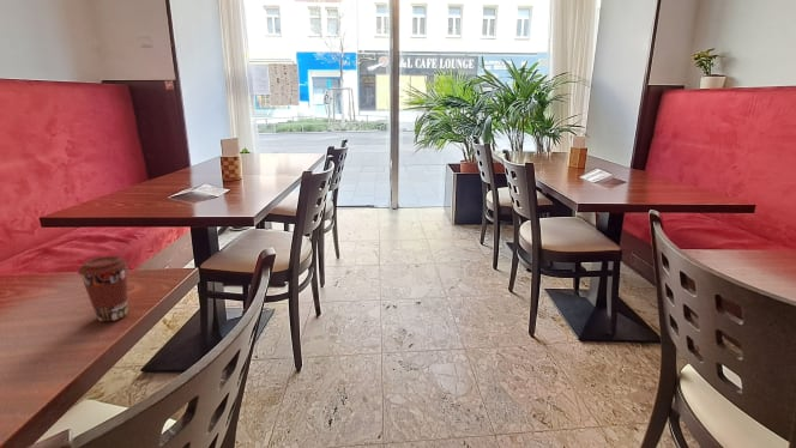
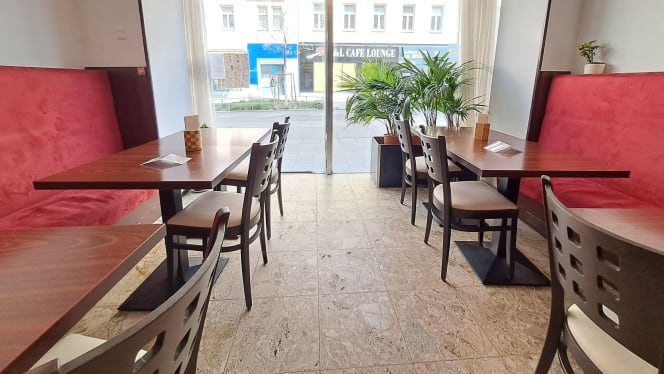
- coffee cup (107, 287)
